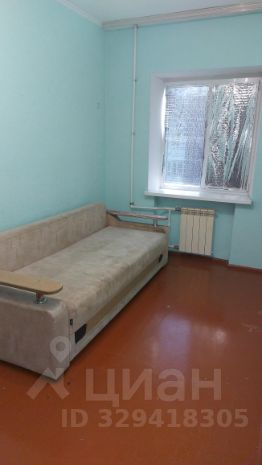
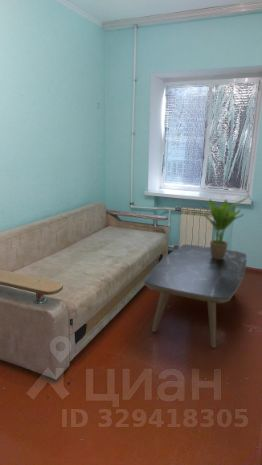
+ coffee table (199, 288)
+ potted plant (221, 225)
